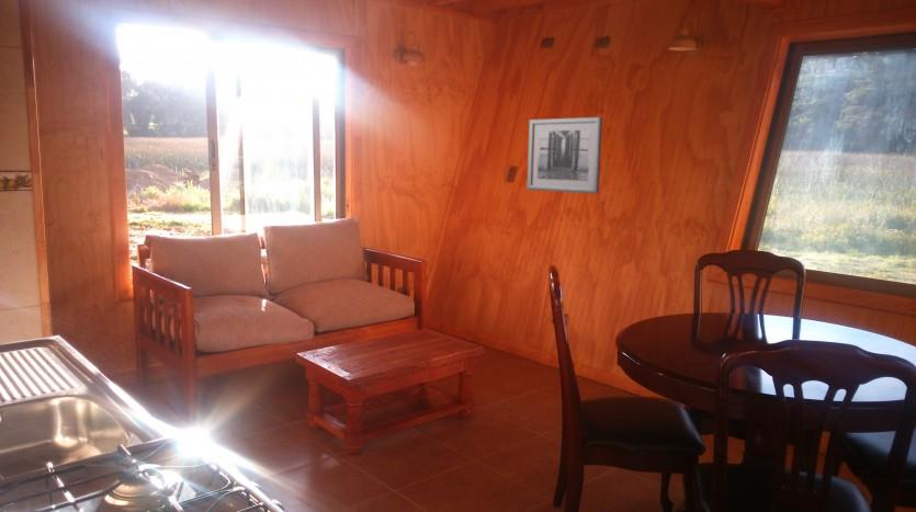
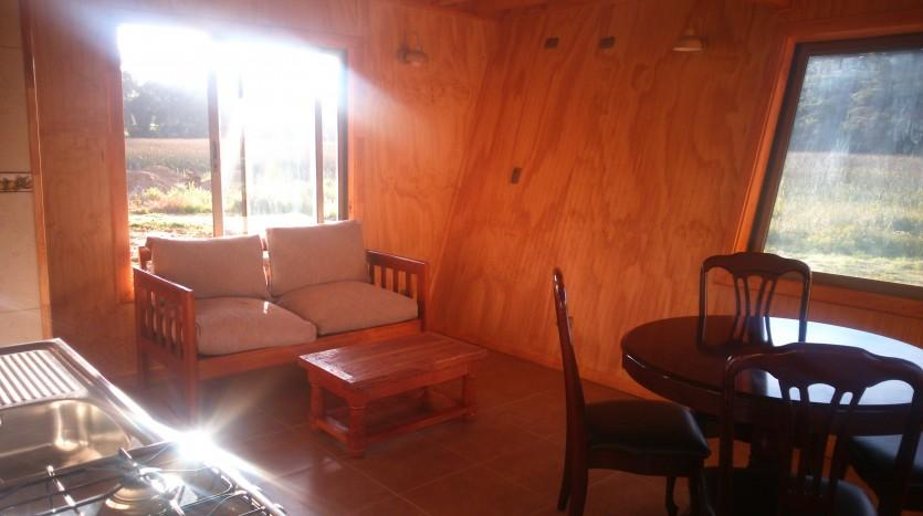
- wall art (562, 155)
